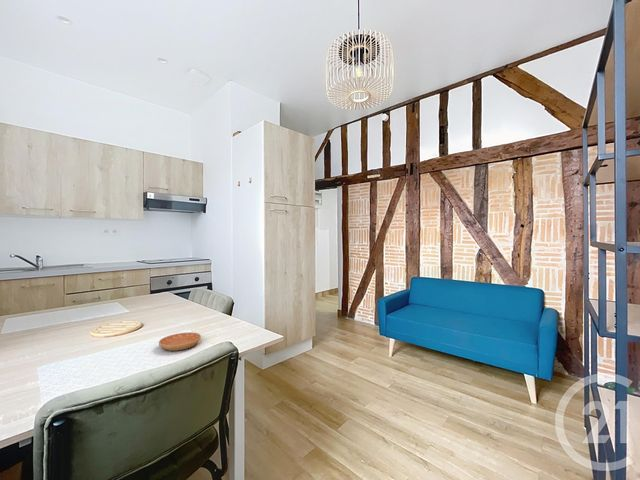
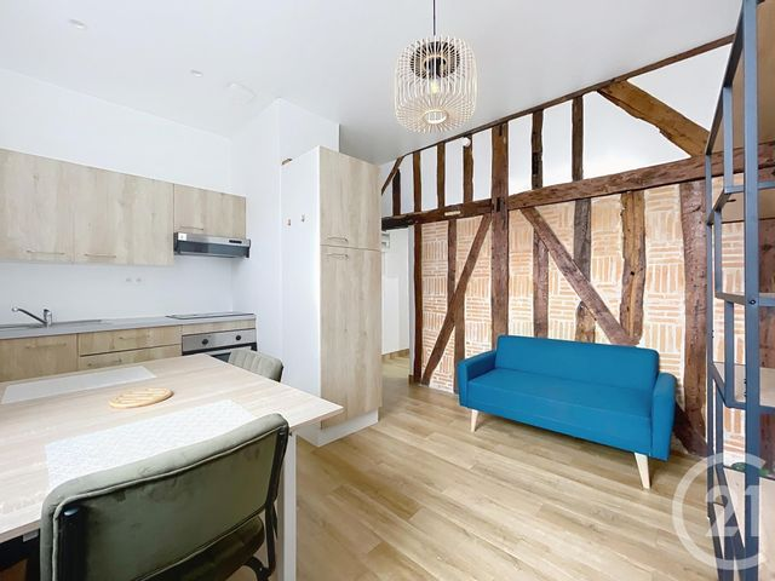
- saucer (180, 341)
